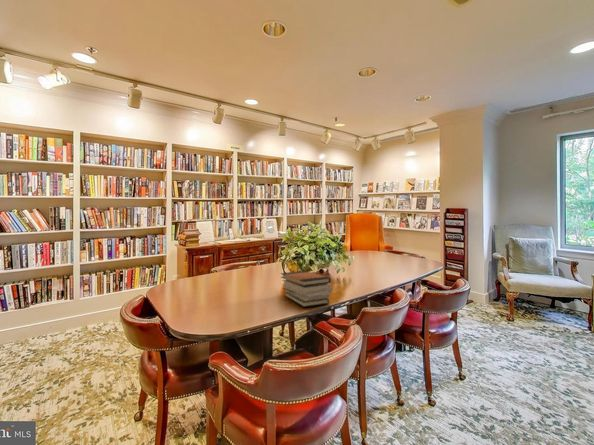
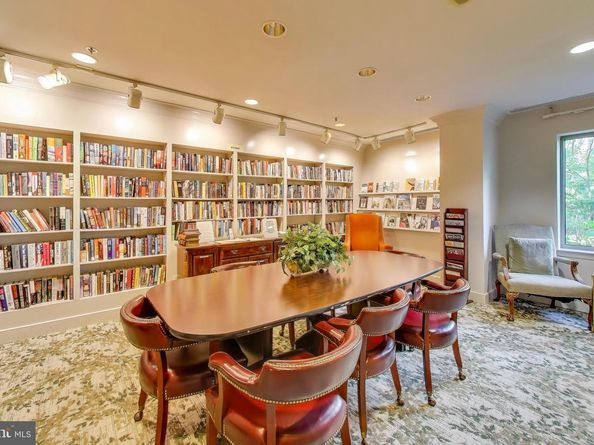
- book stack (305, 287)
